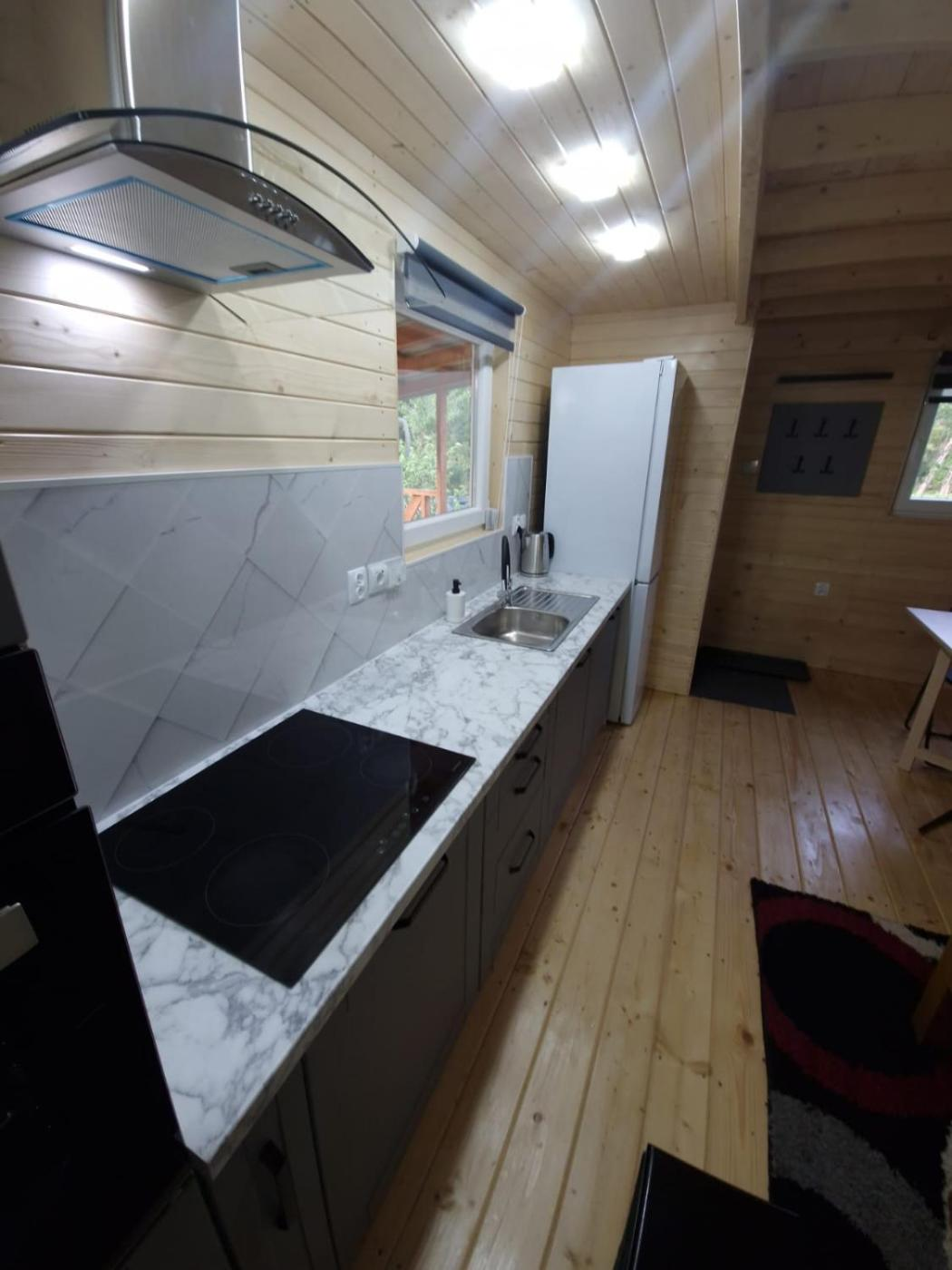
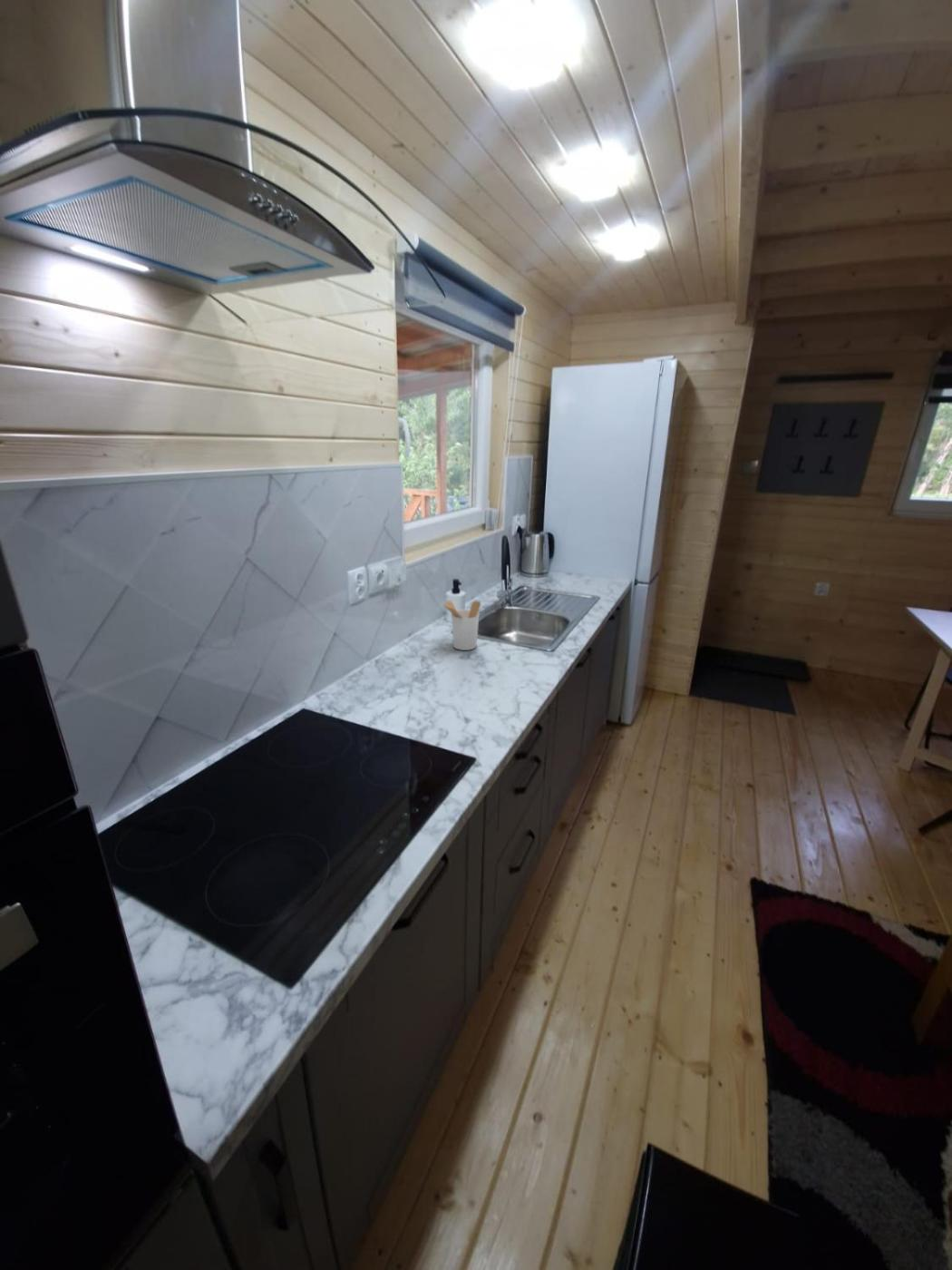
+ utensil holder (460, 623)
